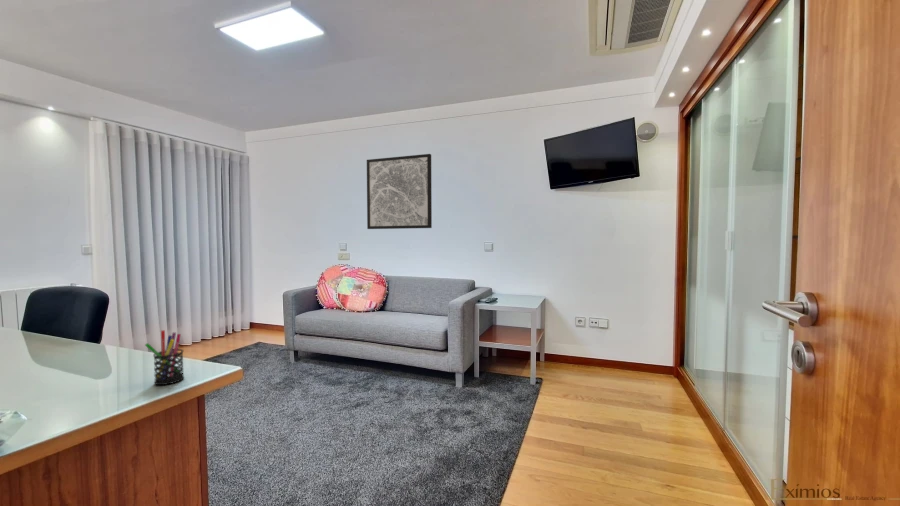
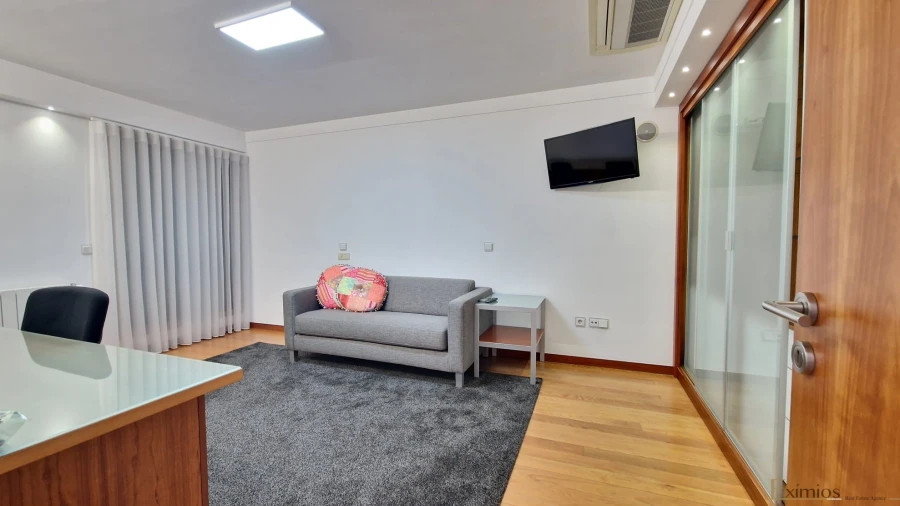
- wall art (398, 193)
- pen holder (164, 356)
